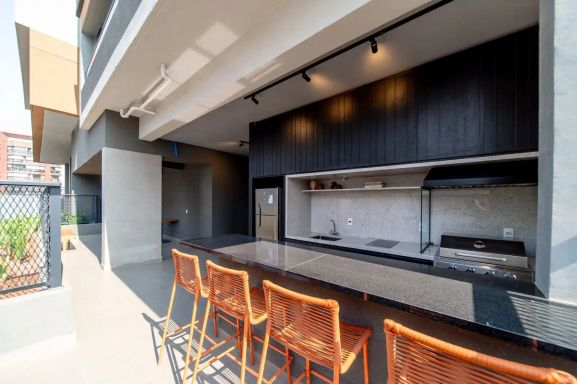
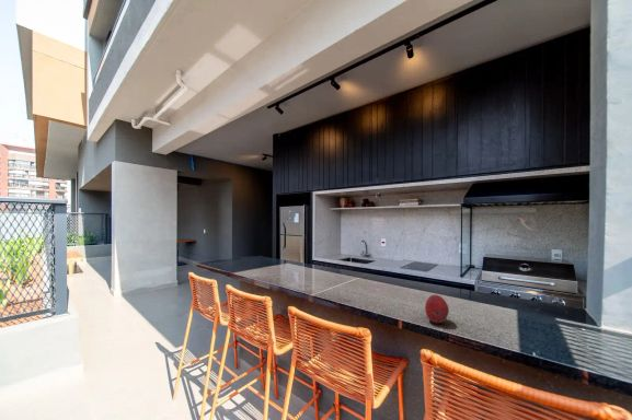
+ fruit (436, 307)
